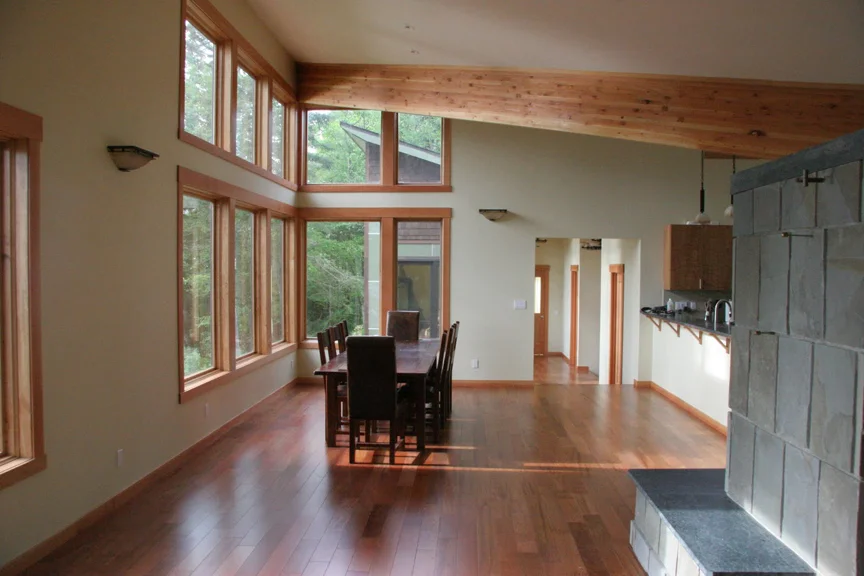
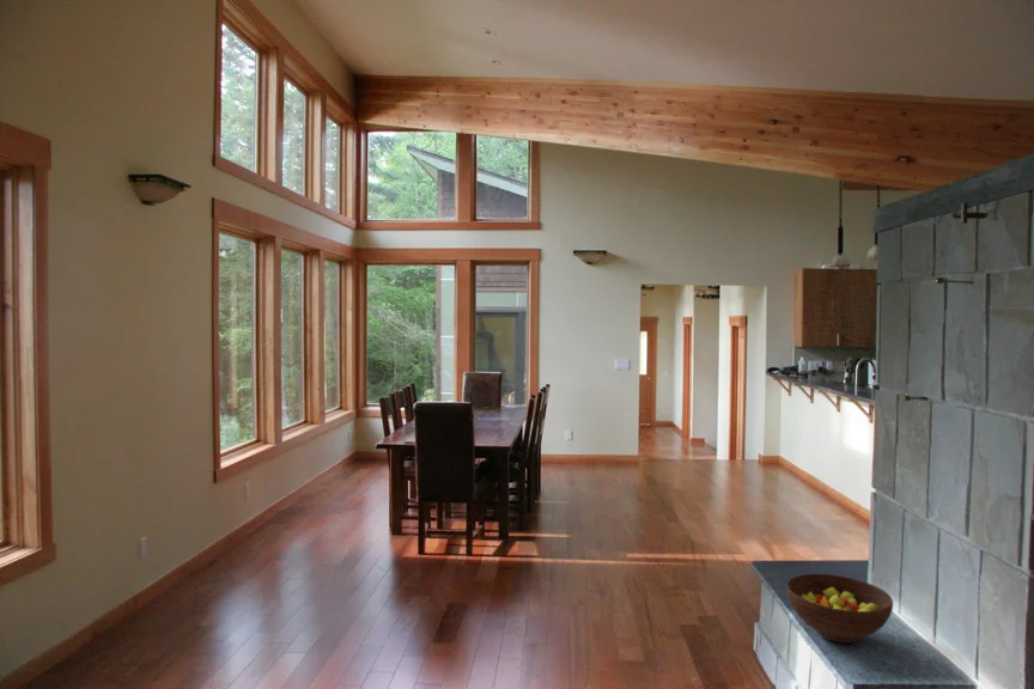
+ fruit bowl (837, 612)
